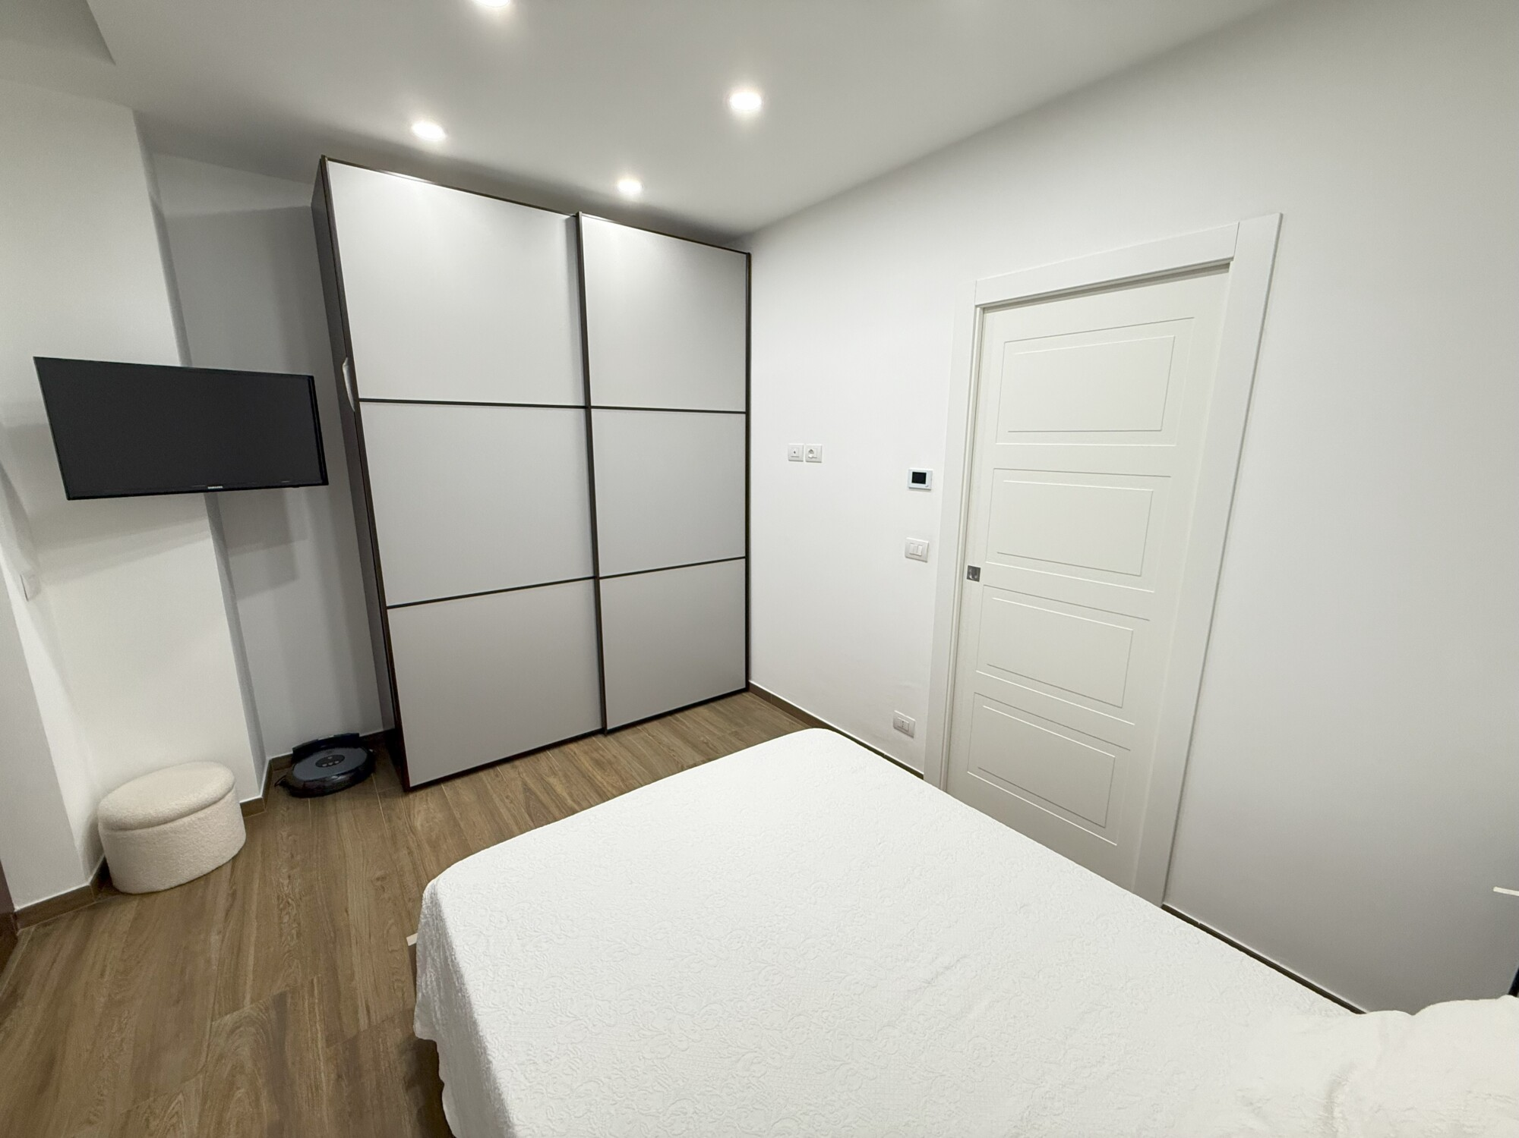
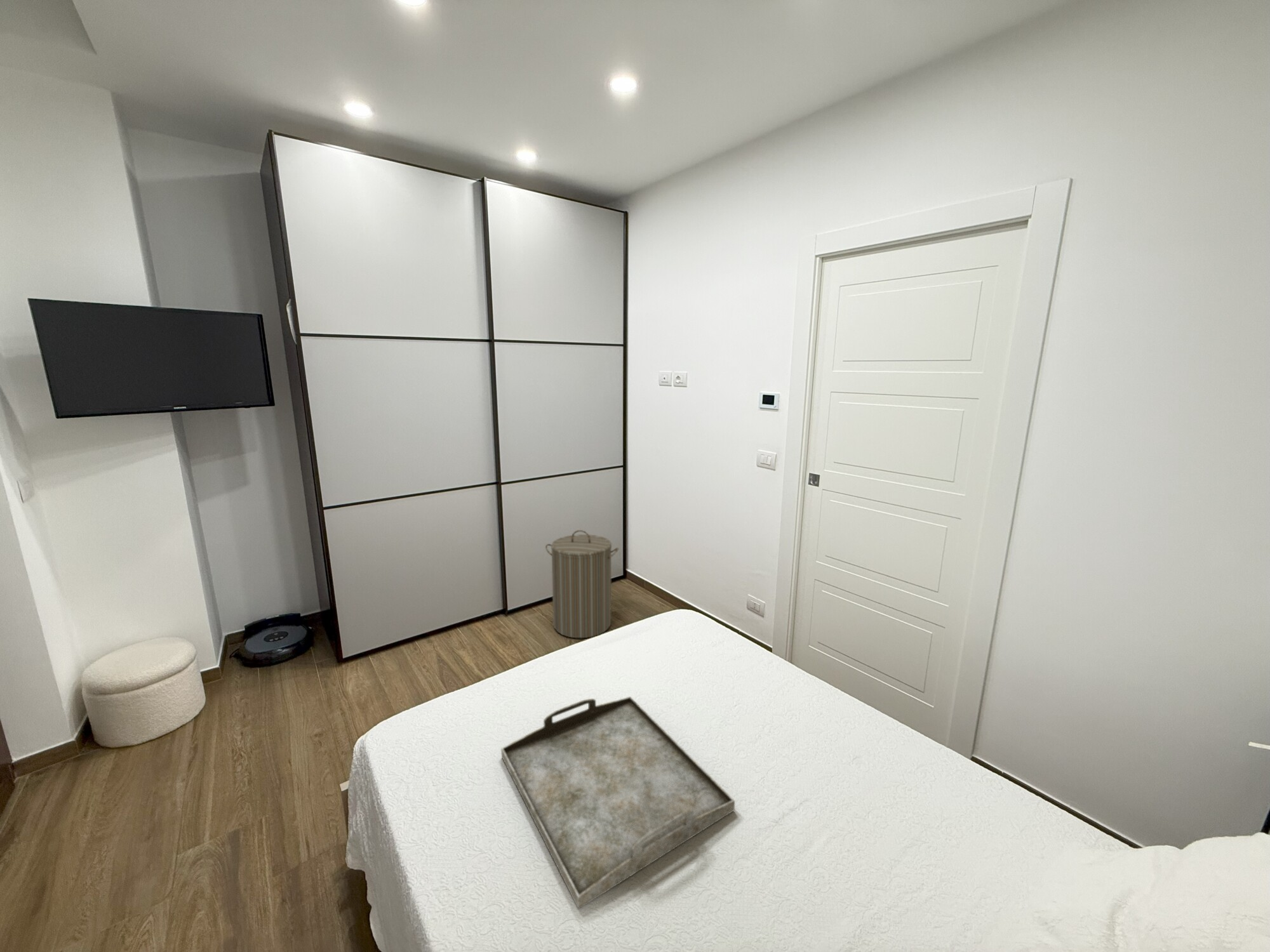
+ laundry hamper (582, 578)
+ serving tray (610, 769)
